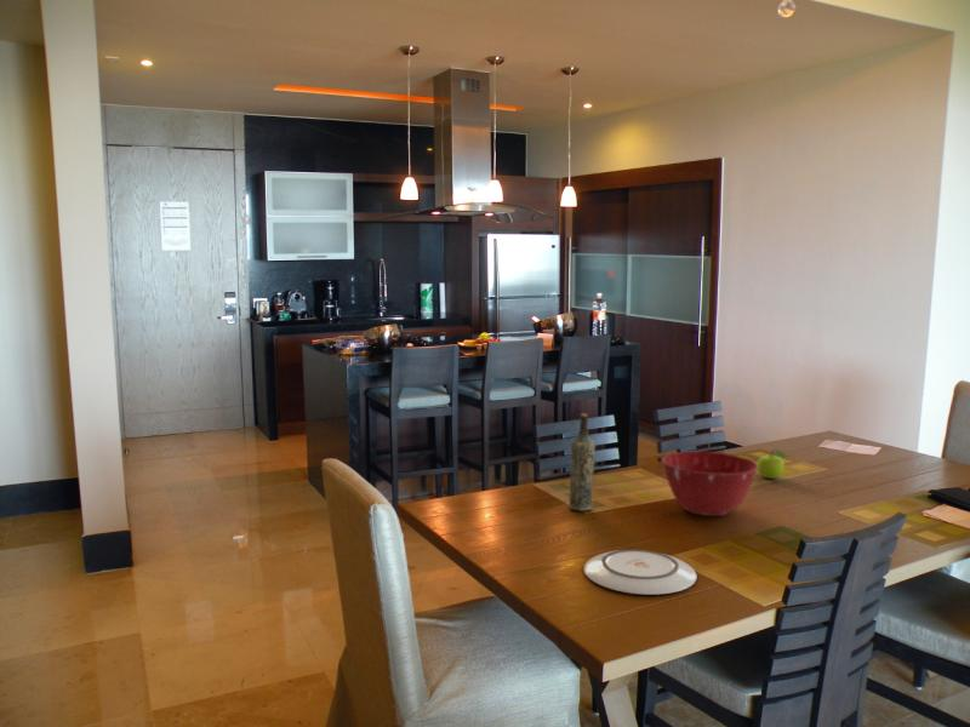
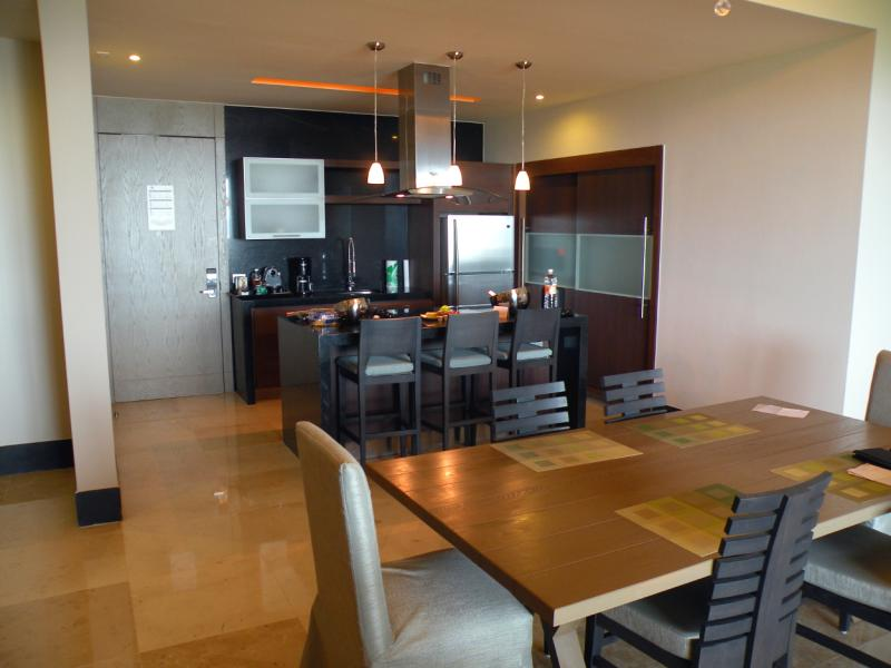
- fruit (775, 464)
- plate (639, 567)
- mixing bowl (708, 485)
- bottle (582, 460)
